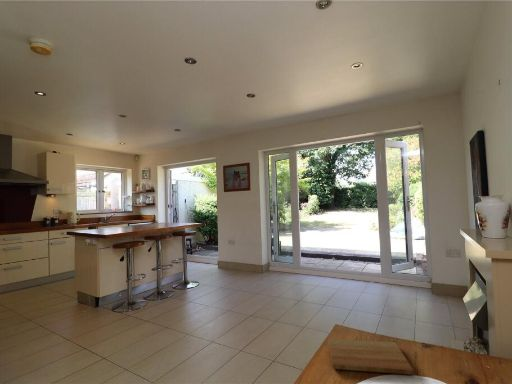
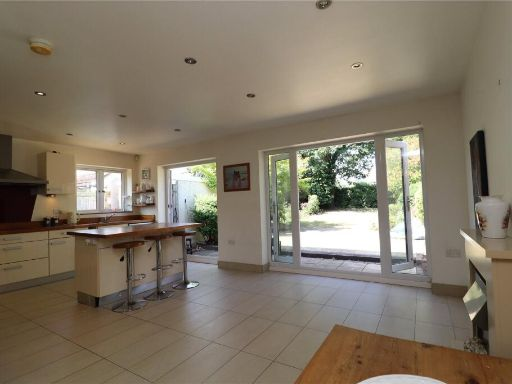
- cutting board (366, 354)
